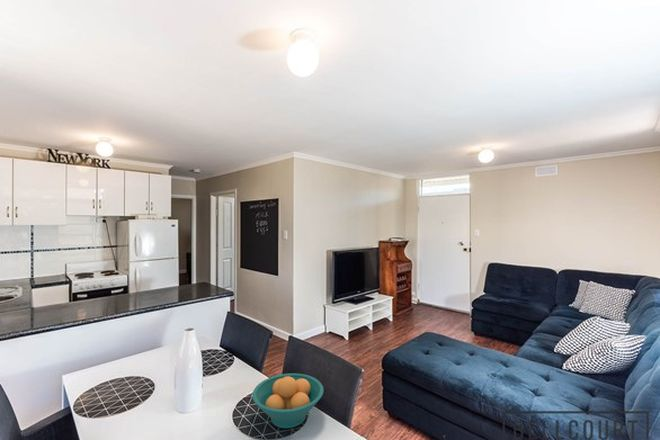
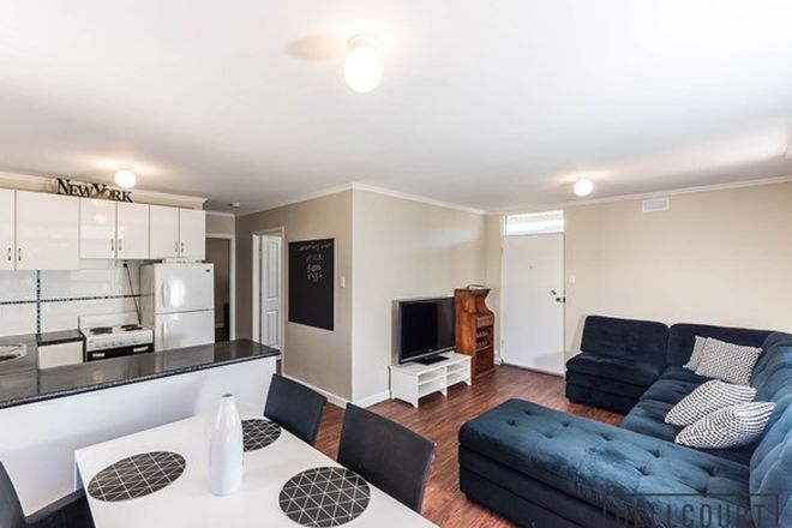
- fruit bowl (288, 397)
